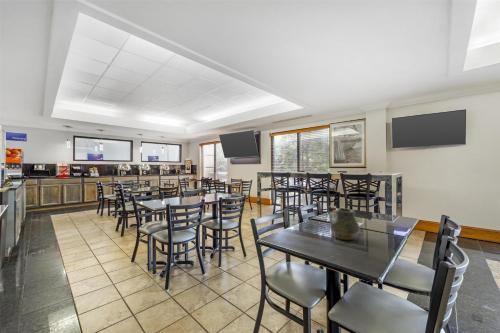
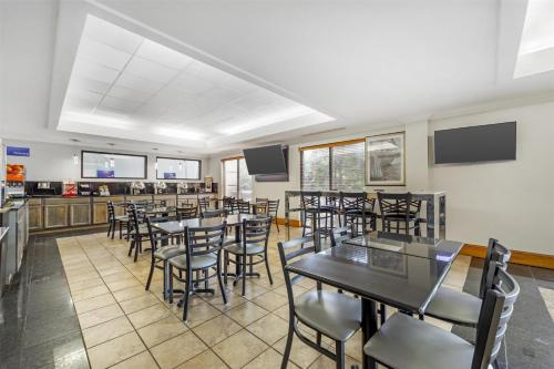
- vase (344, 223)
